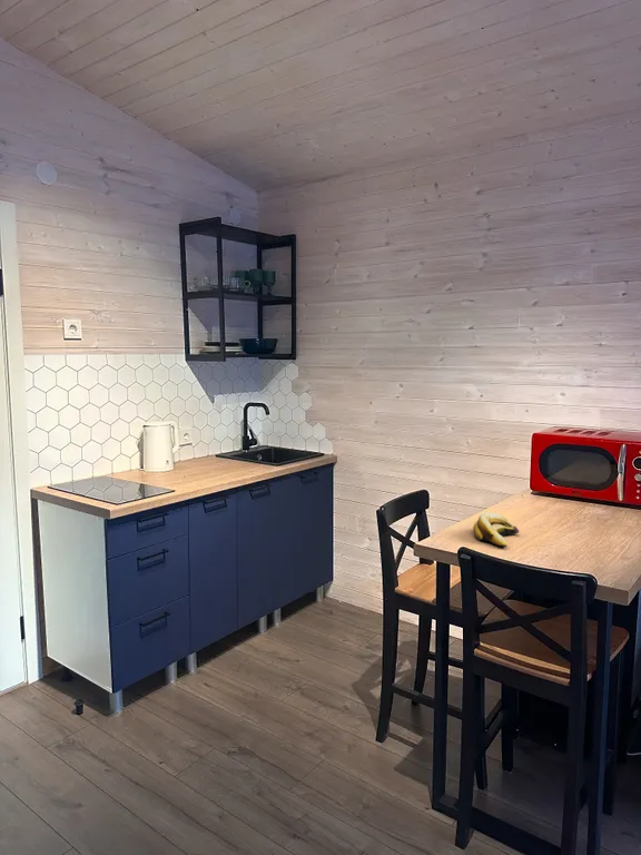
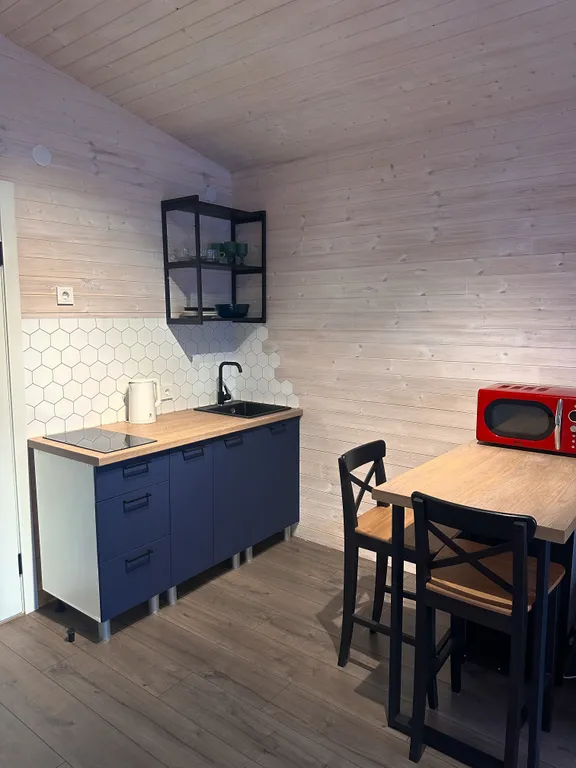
- banana (499, 527)
